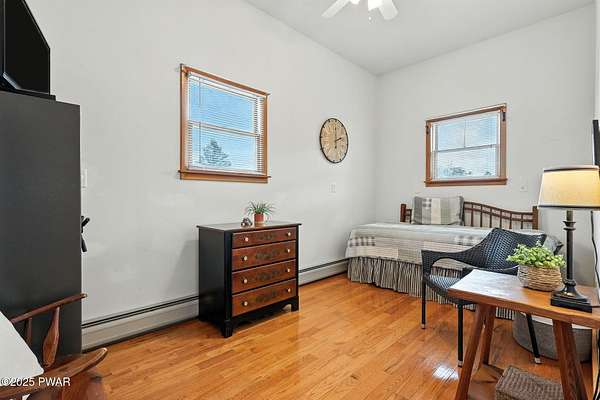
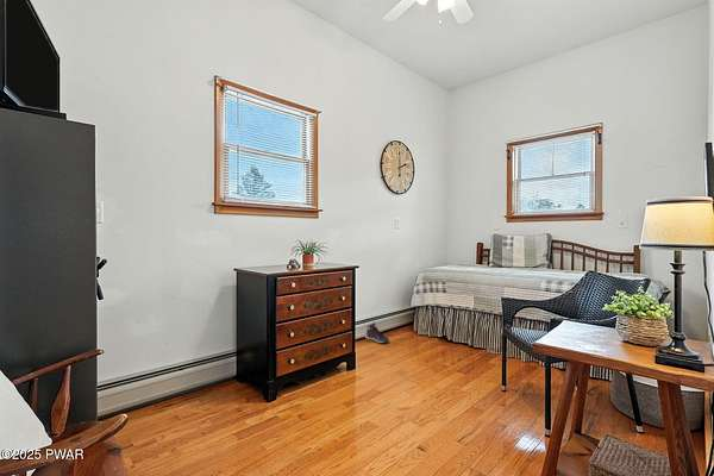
+ sneaker (376, 332)
